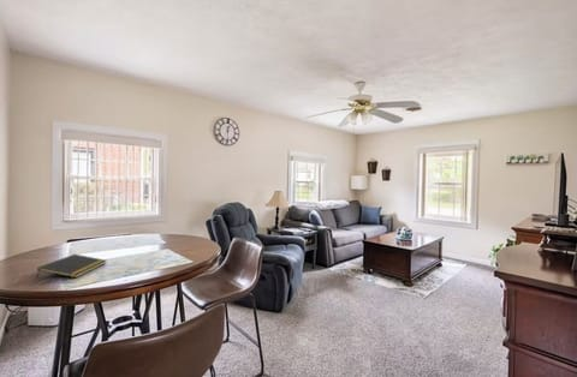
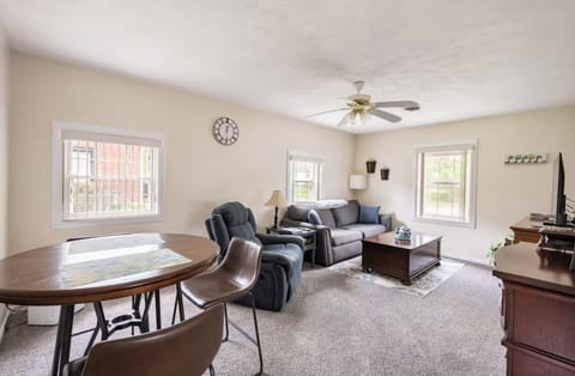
- notepad (75, 264)
